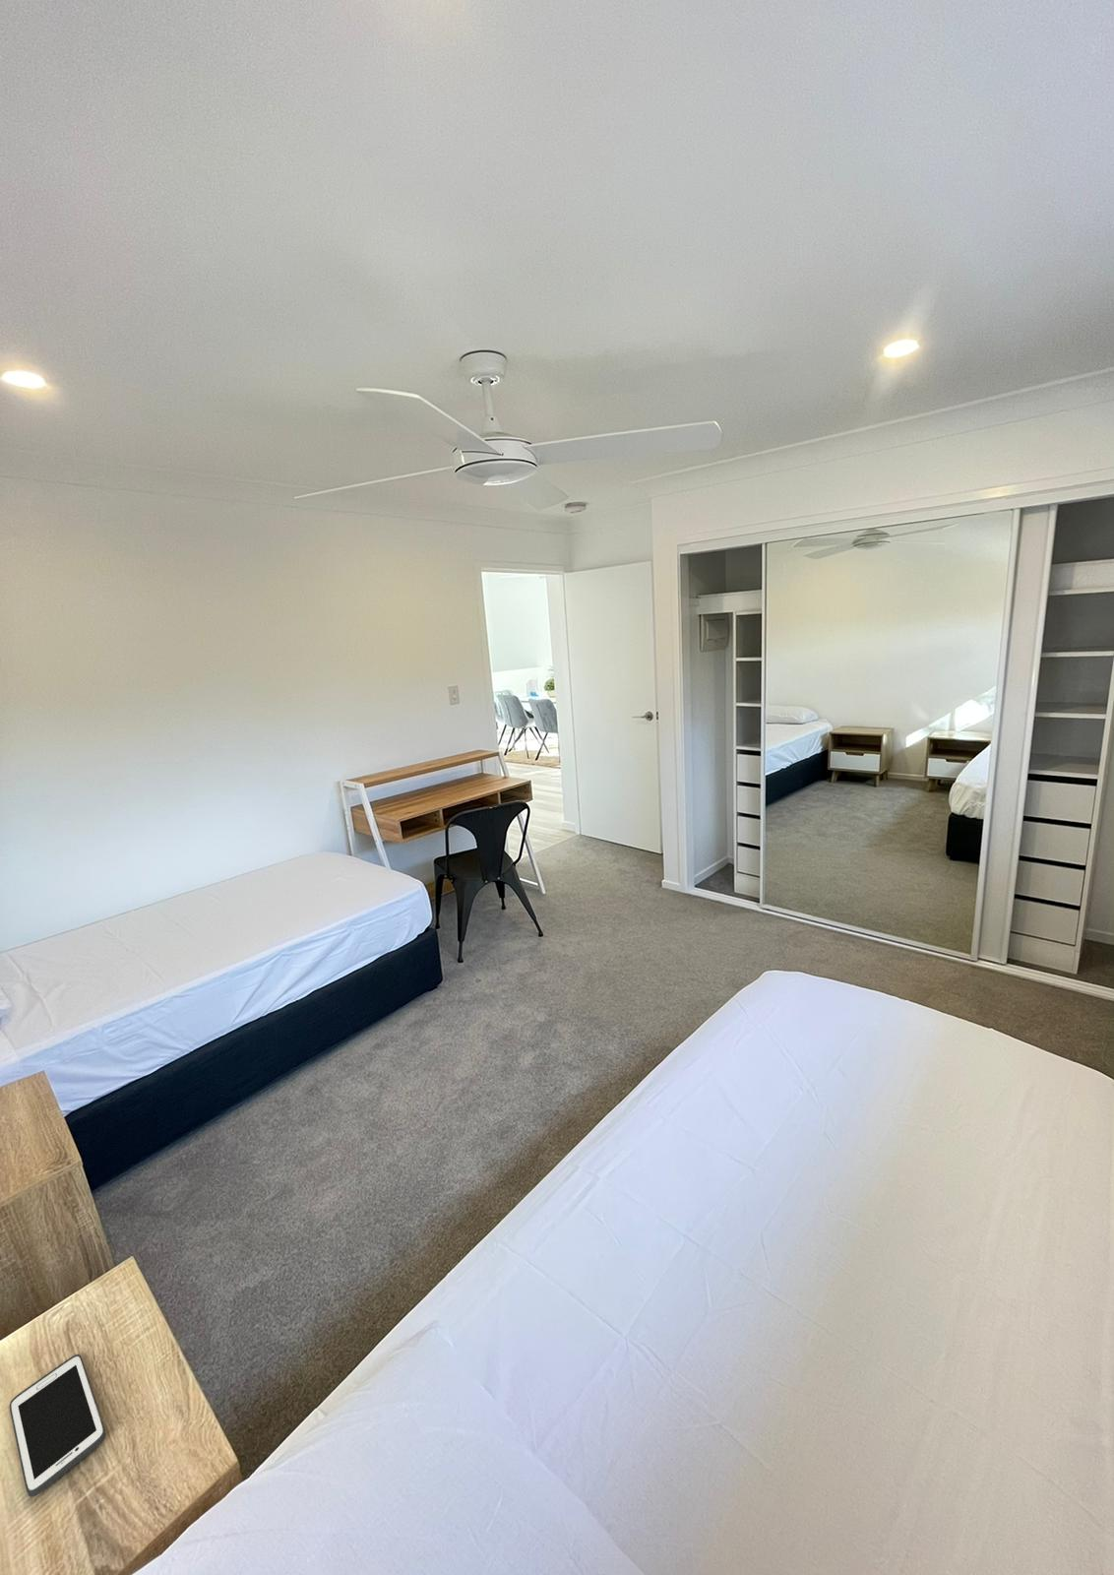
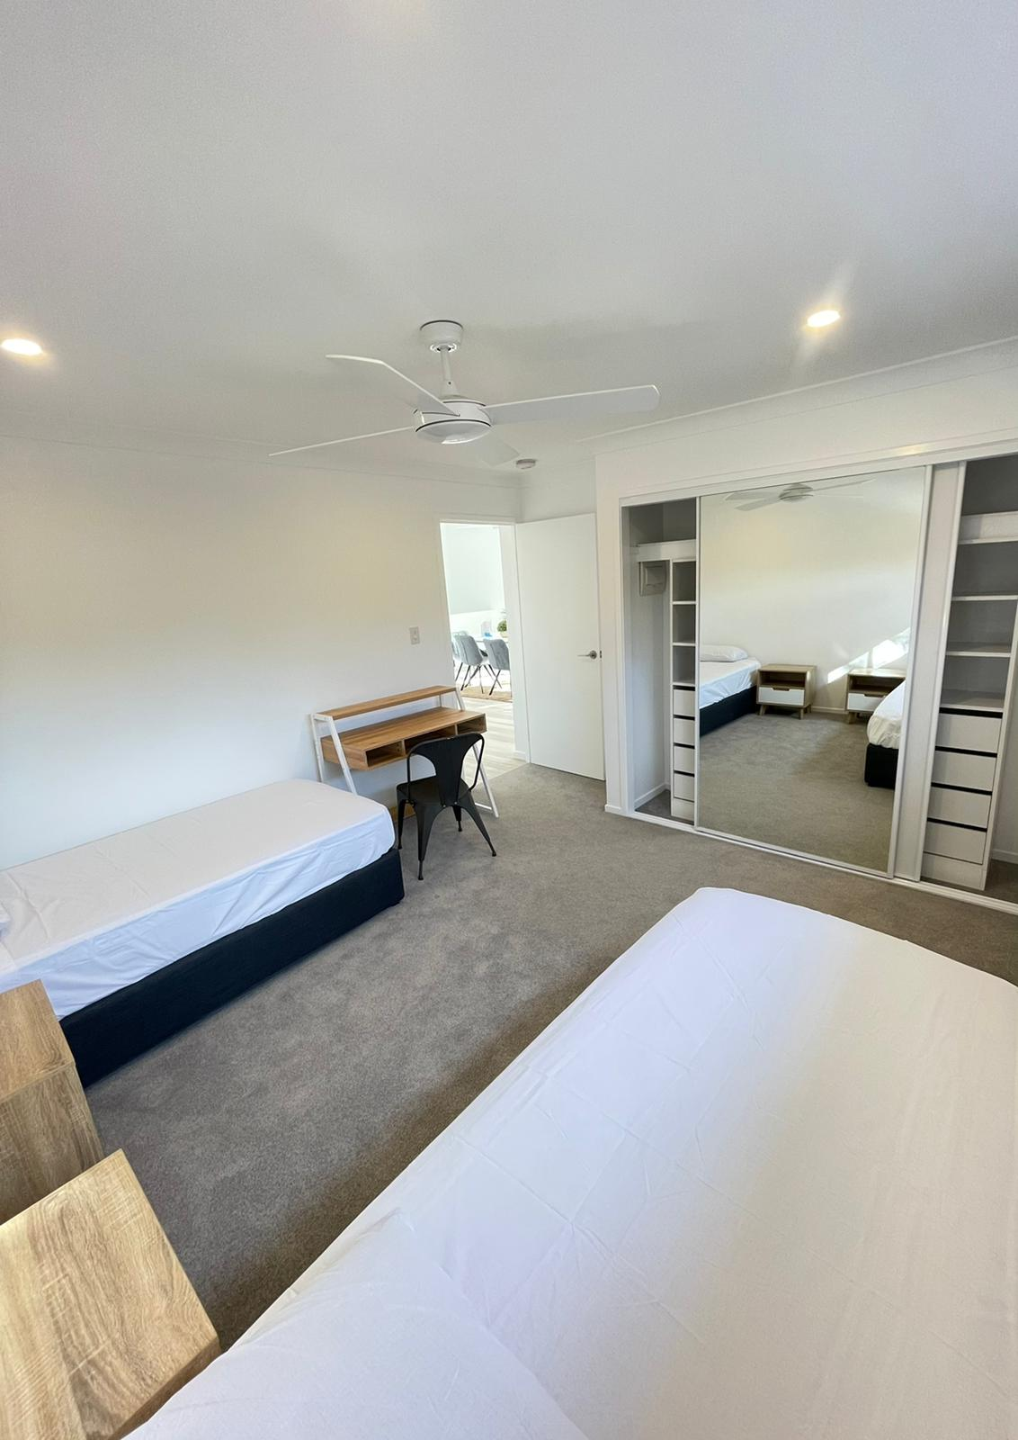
- cell phone (57, 1419)
